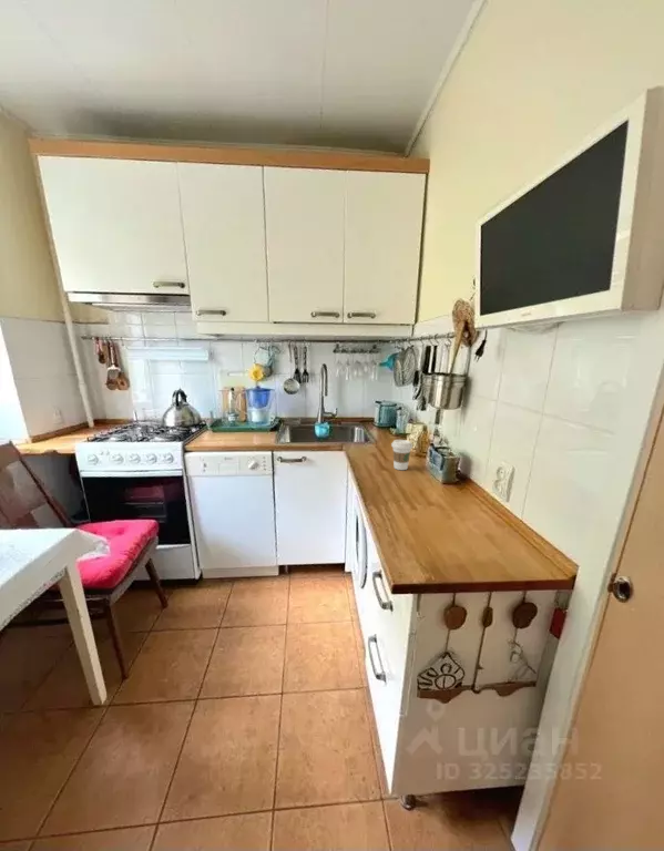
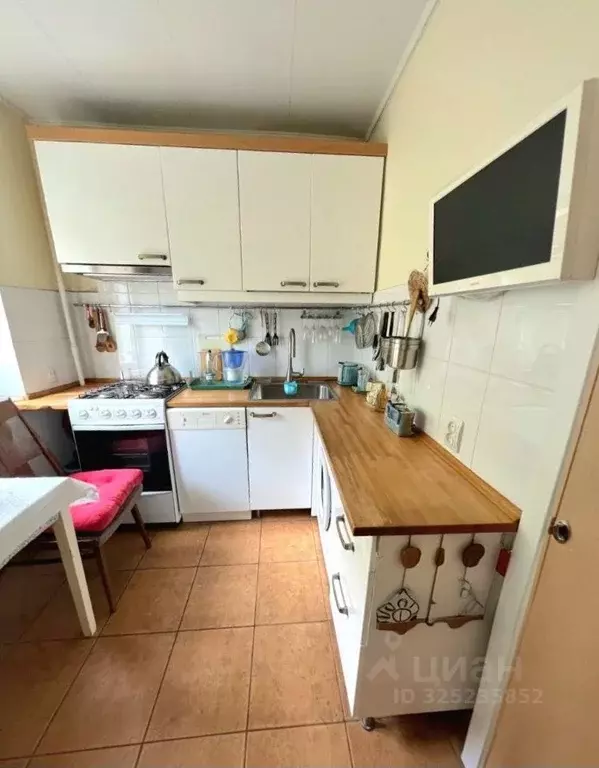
- coffee cup (401, 454)
